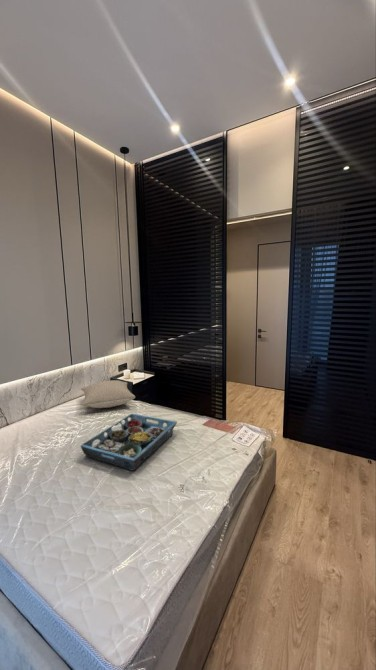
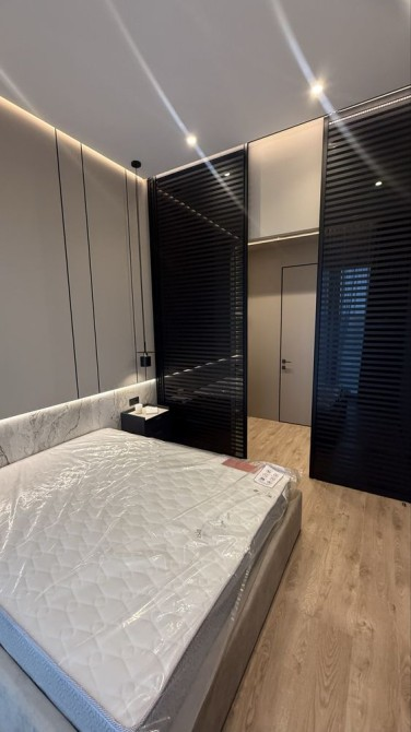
- pillow (106, 392)
- serving tray (133, 437)
